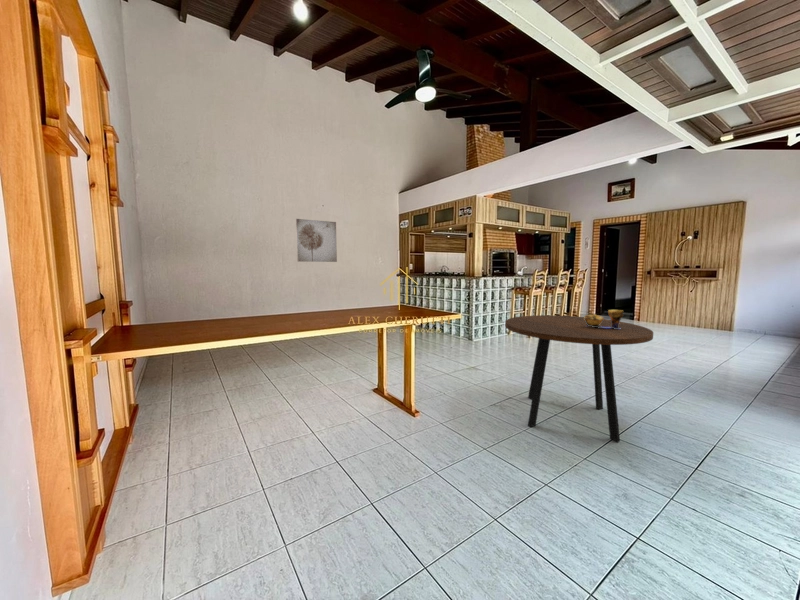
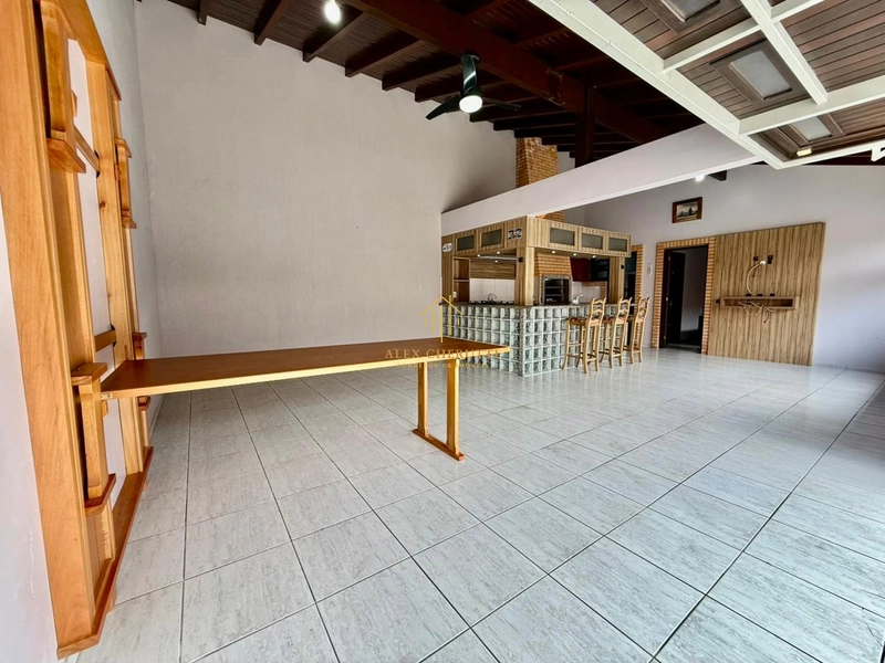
- decorative bowl (603, 318)
- dining table (594, 371)
- wall art (317, 241)
